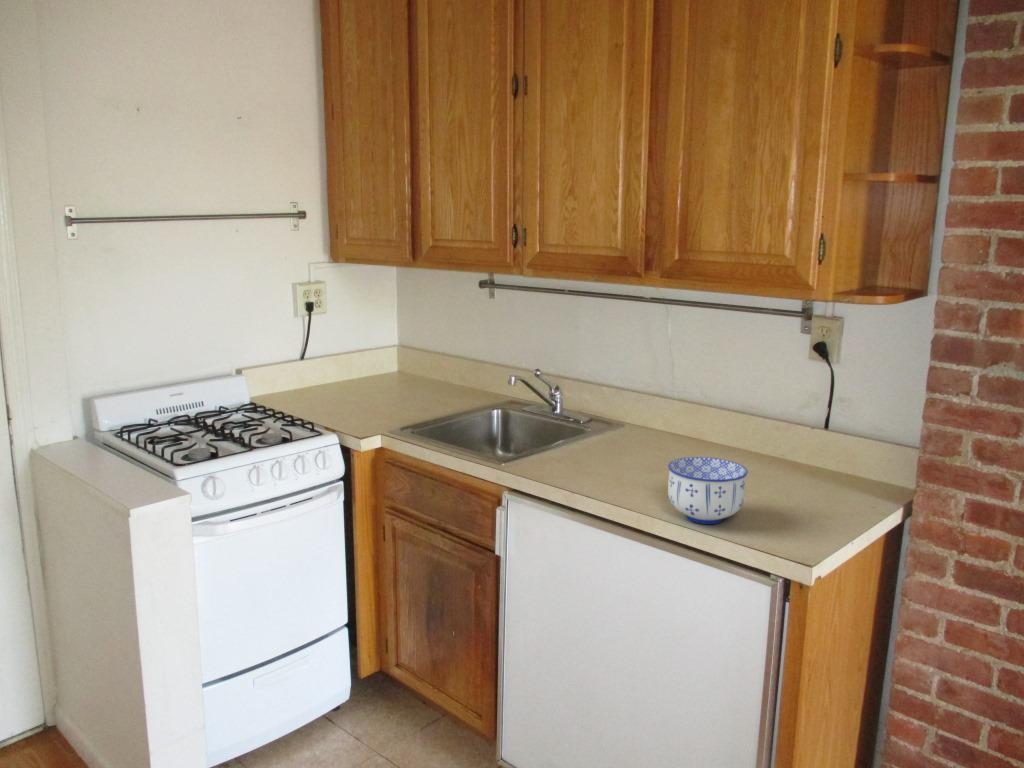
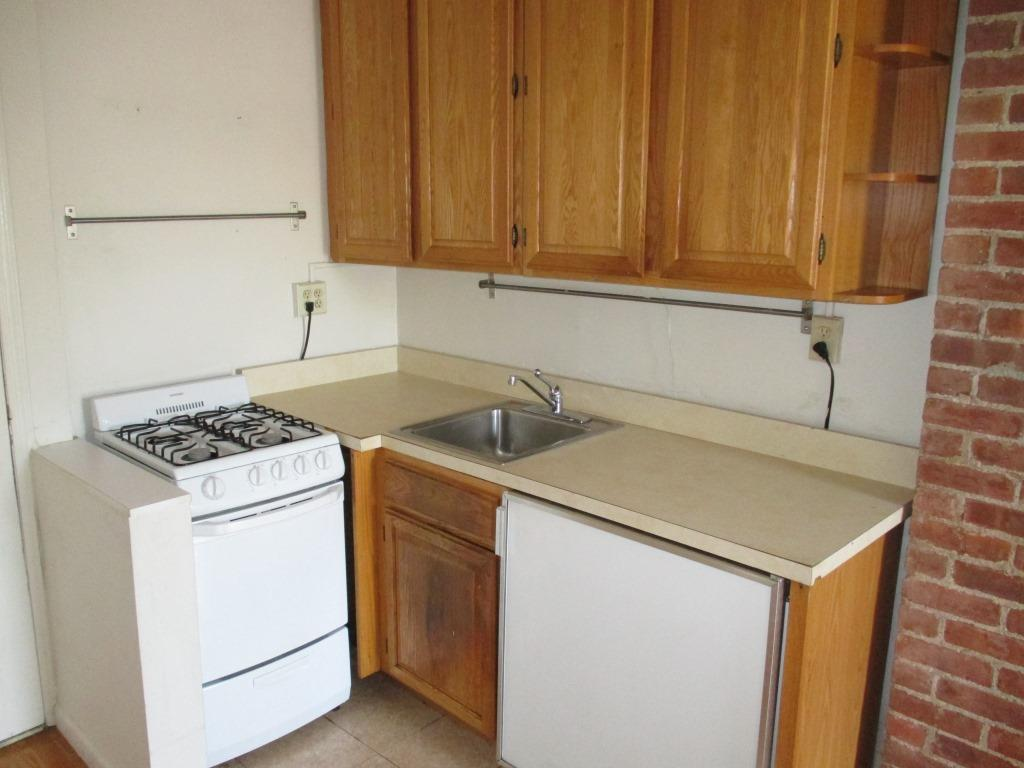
- bowl (706, 493)
